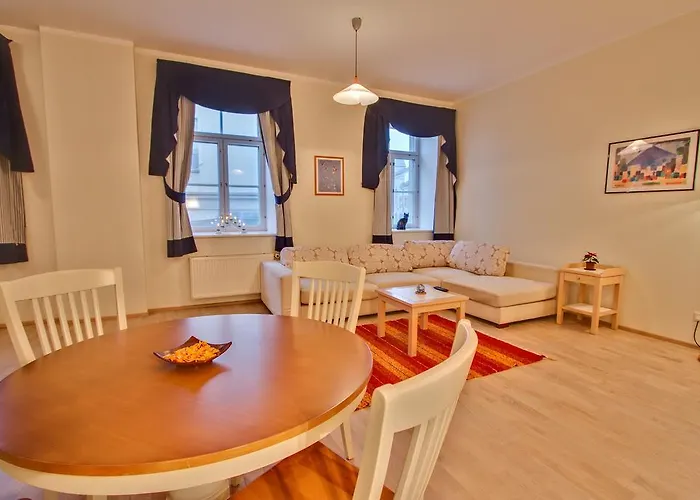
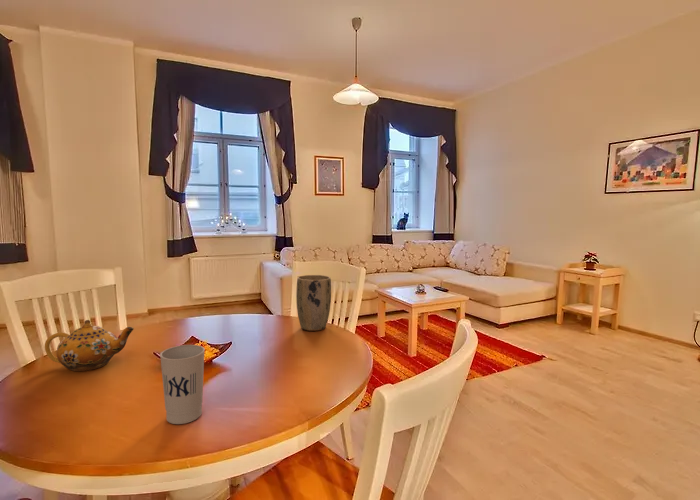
+ cup (183, 383)
+ teapot (89, 342)
+ plant pot (313, 302)
